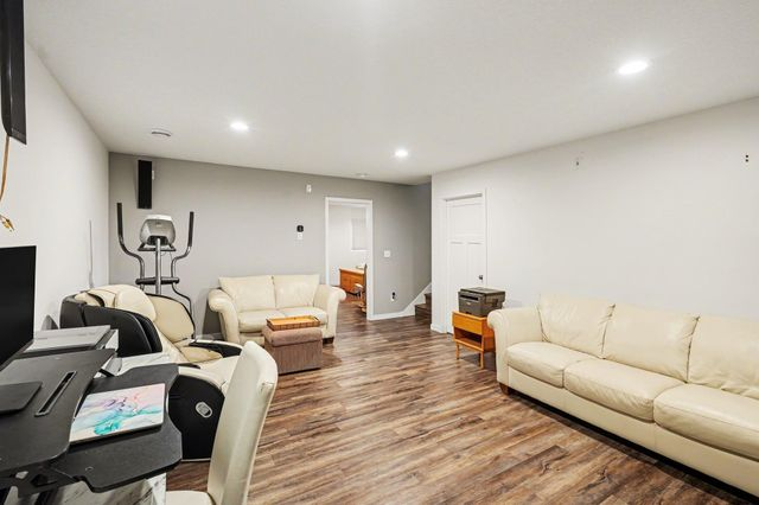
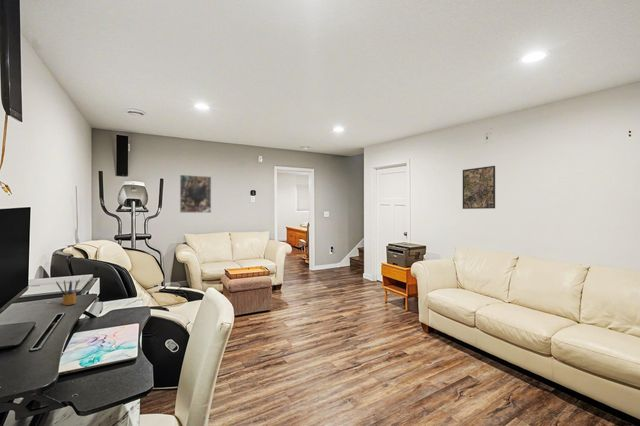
+ pencil box (68, 291)
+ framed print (478, 188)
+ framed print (195, 194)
